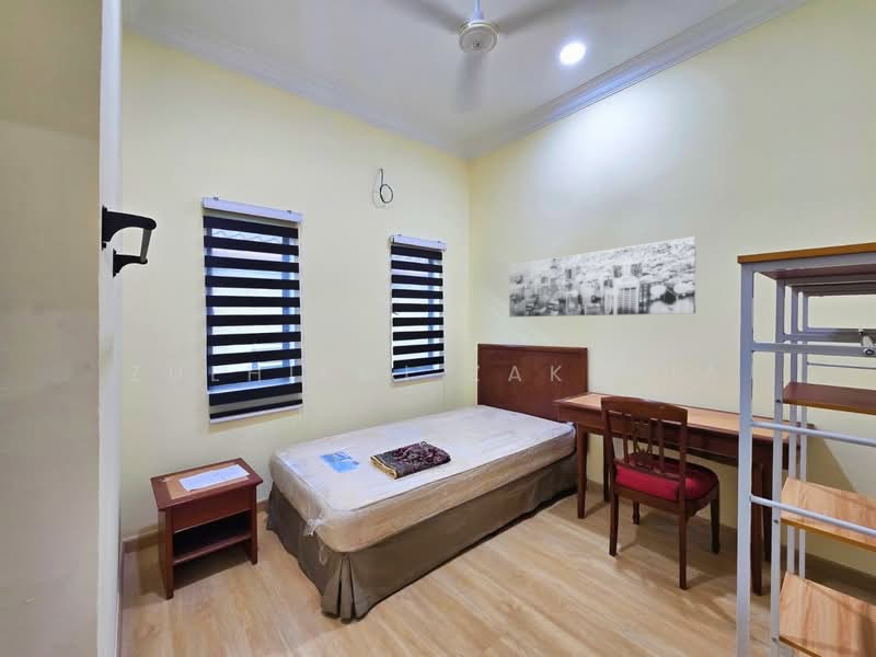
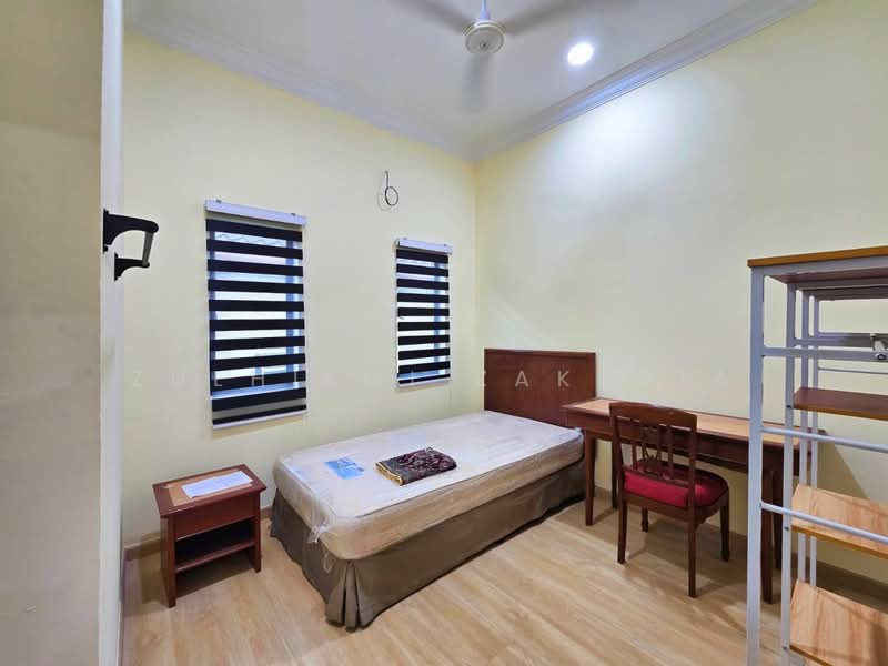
- wall art (585, 285)
